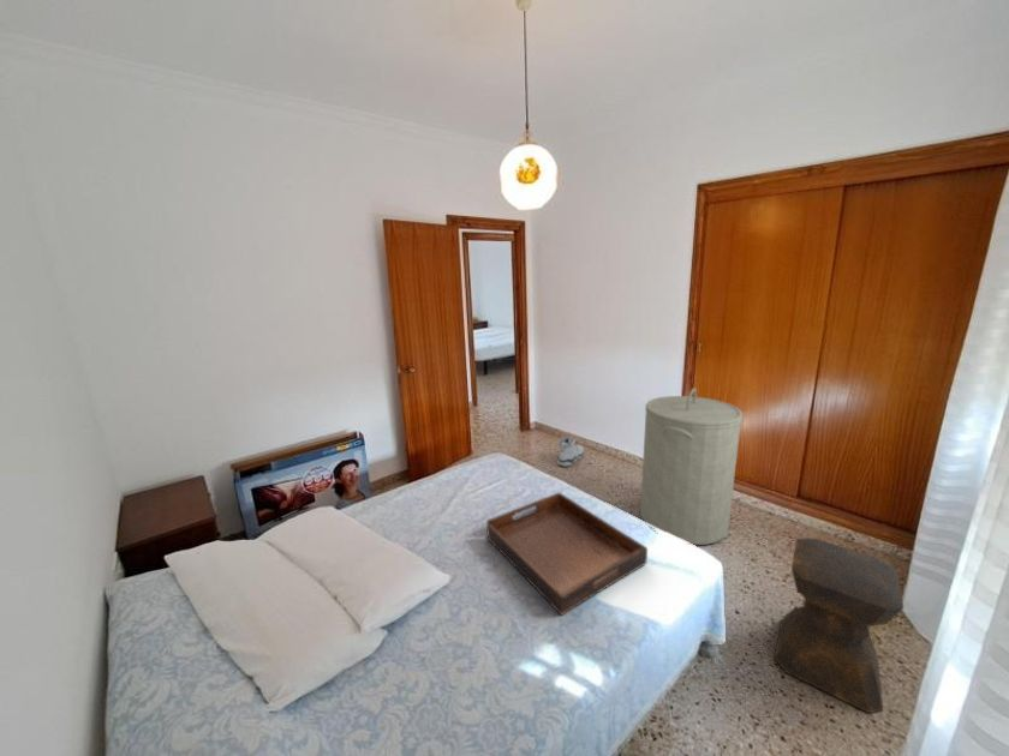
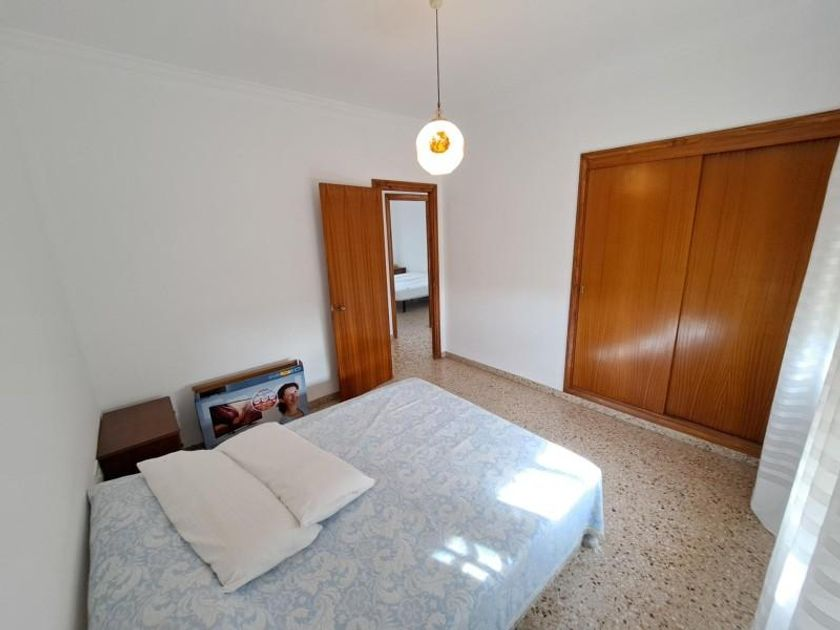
- laundry hamper (687, 456)
- stool (835, 613)
- sneaker (571, 446)
- serving tray (560, 541)
